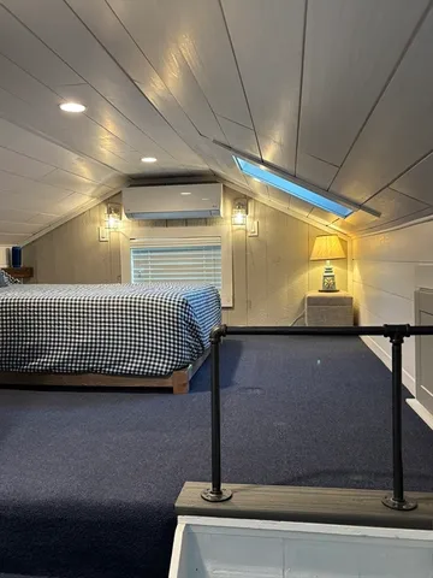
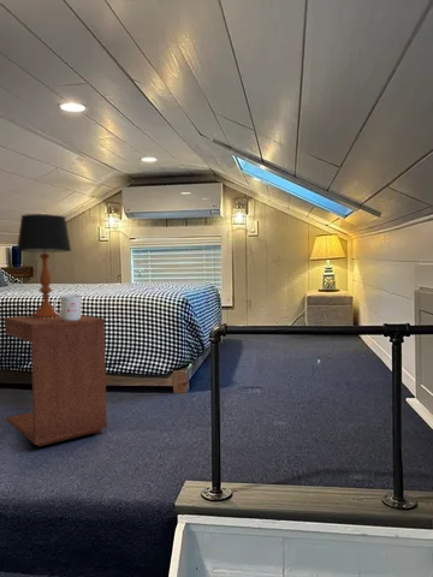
+ side table (54, 374)
+ mug (66, 308)
+ table lamp (45, 266)
